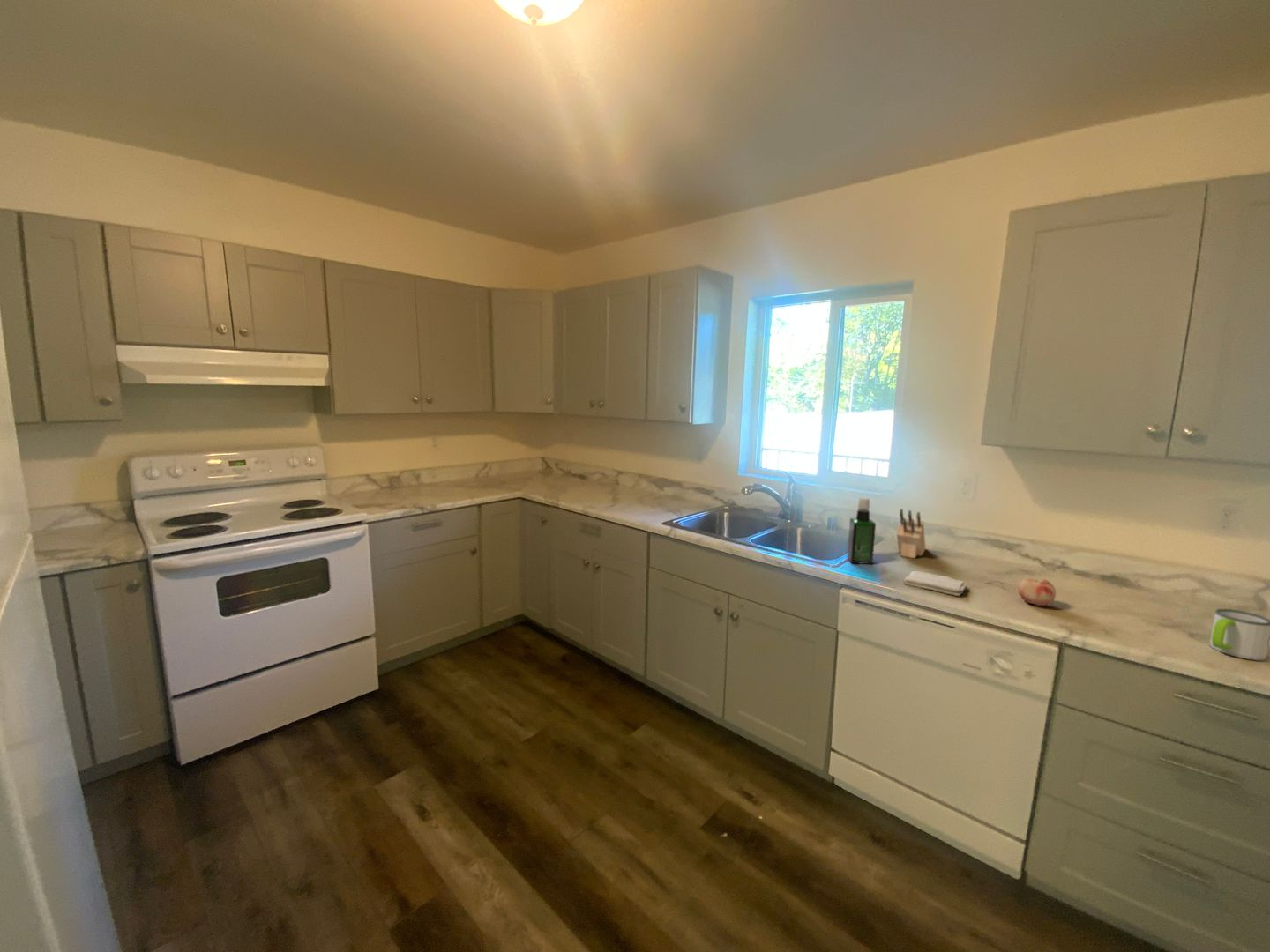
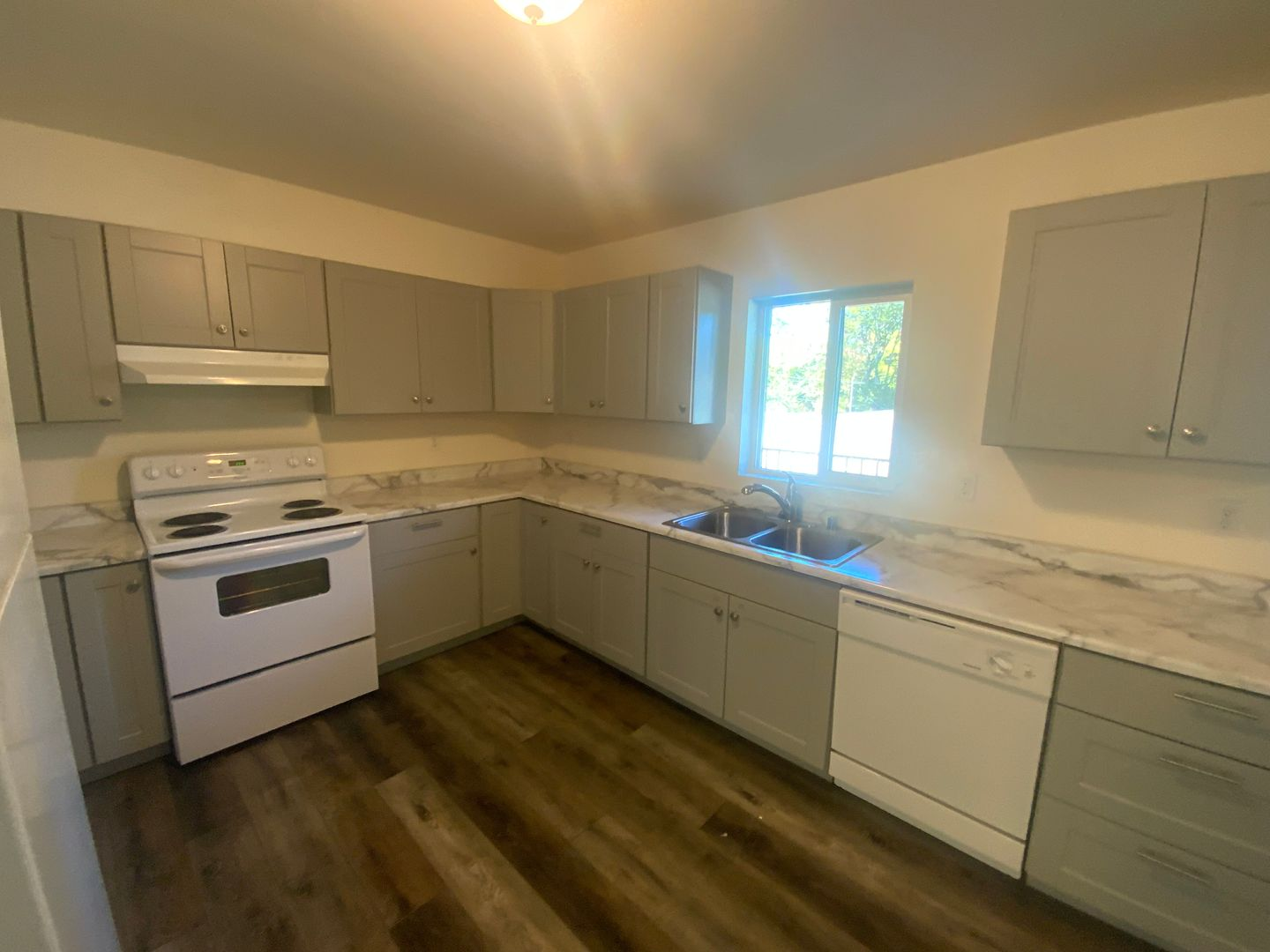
- mug (1235, 634)
- washcloth (935, 582)
- spray bottle (862, 530)
- fruit (1036, 591)
- knife block (912, 530)
